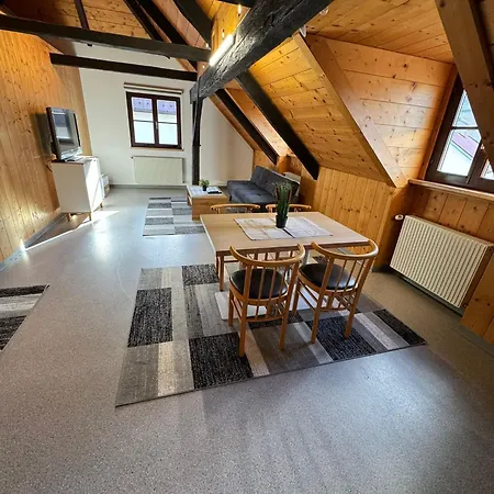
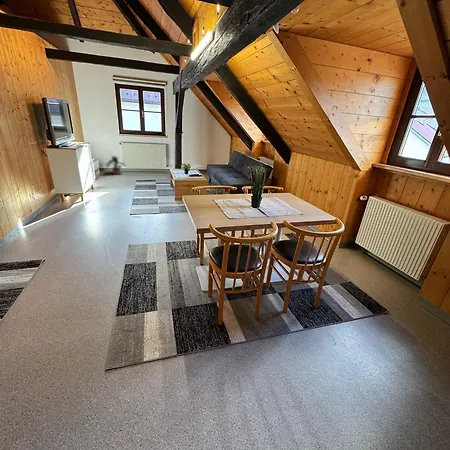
+ potted plant (115, 162)
